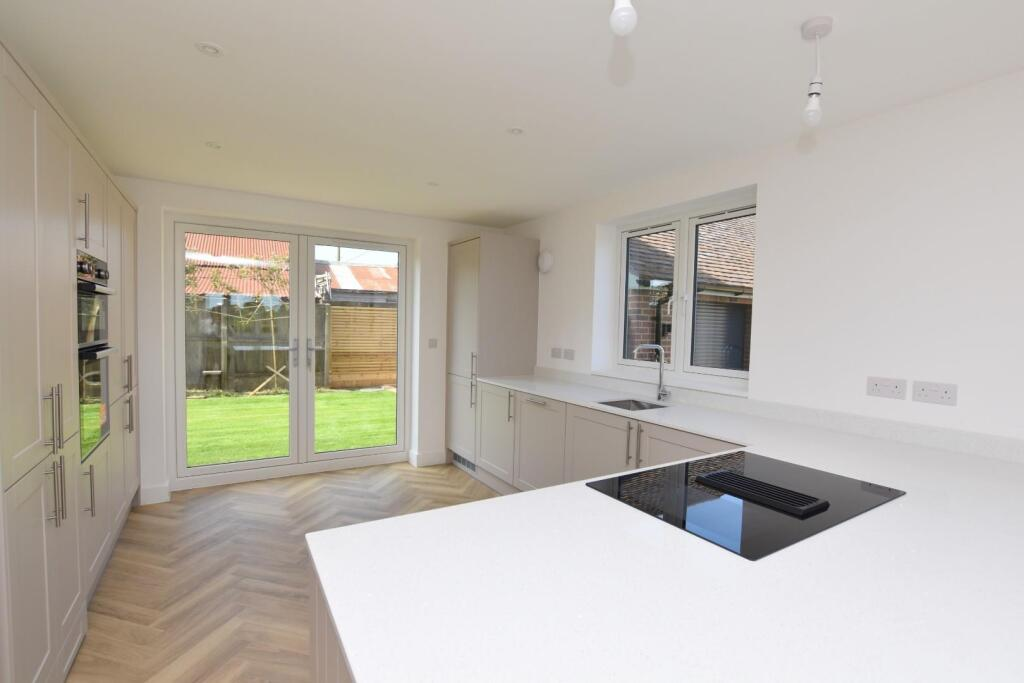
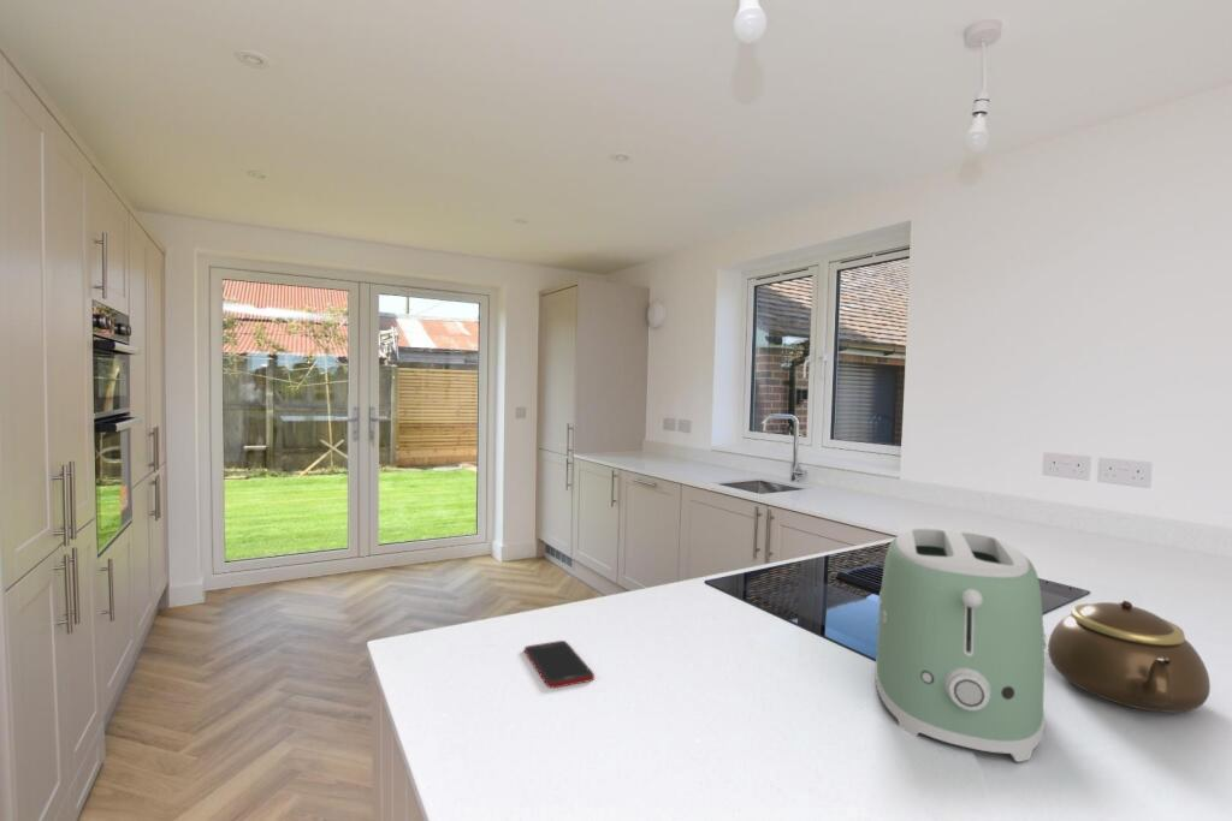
+ toaster (954, 618)
+ cell phone (557, 662)
+ teapot (1129, 646)
